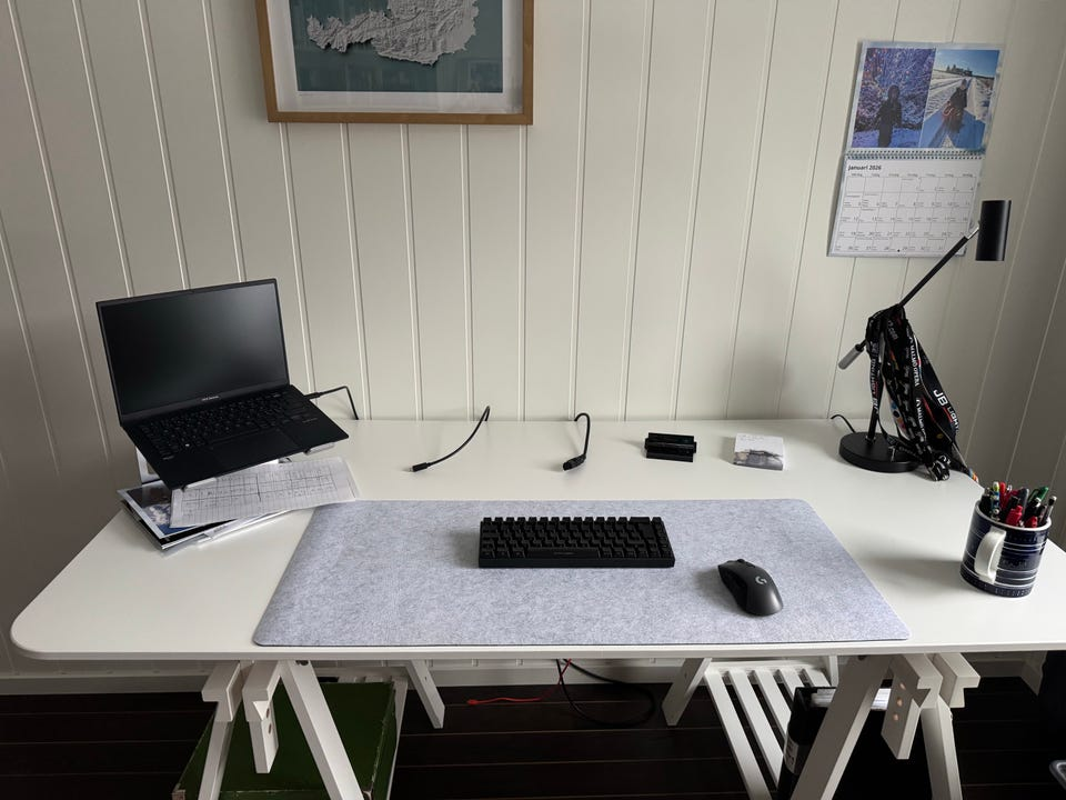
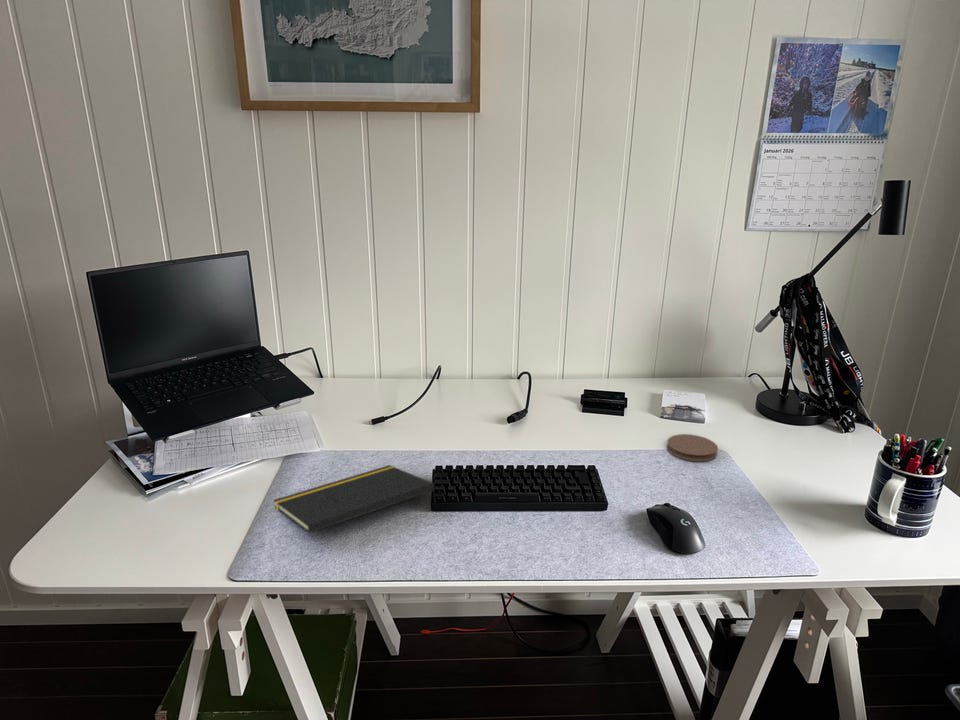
+ coaster (691, 447)
+ notepad (353, 495)
